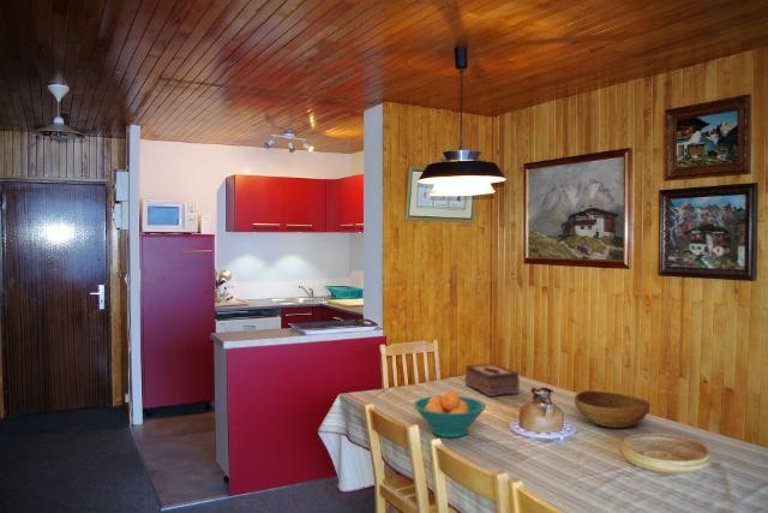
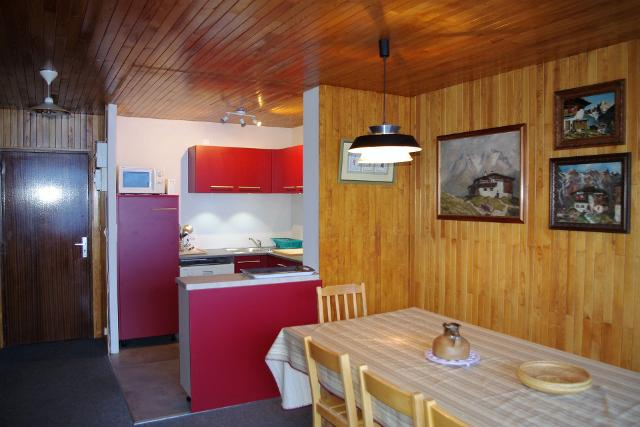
- tissue box (491, 378)
- bowl (611, 411)
- fruit bowl (449, 412)
